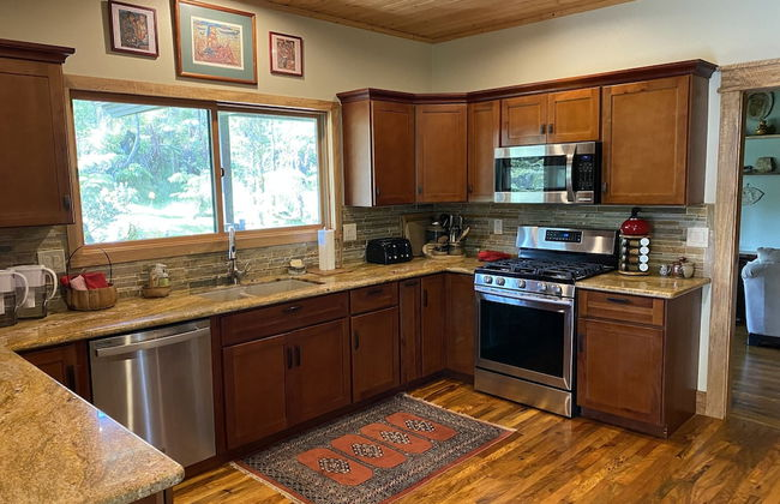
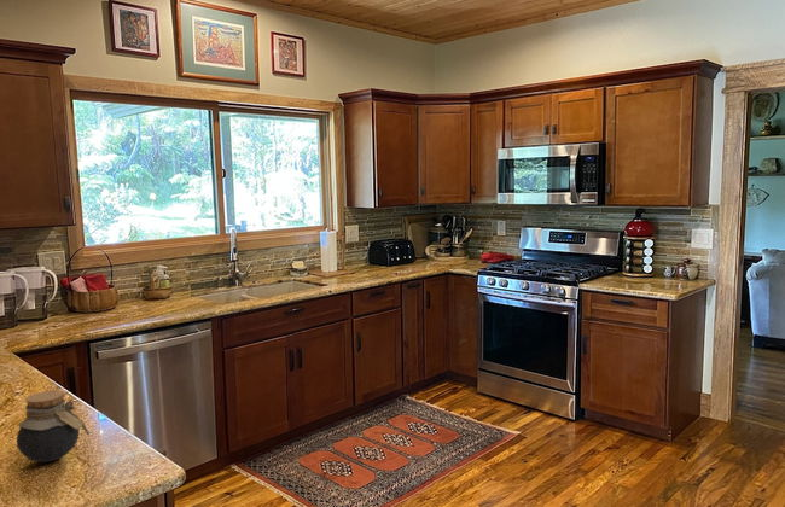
+ jar (51, 427)
